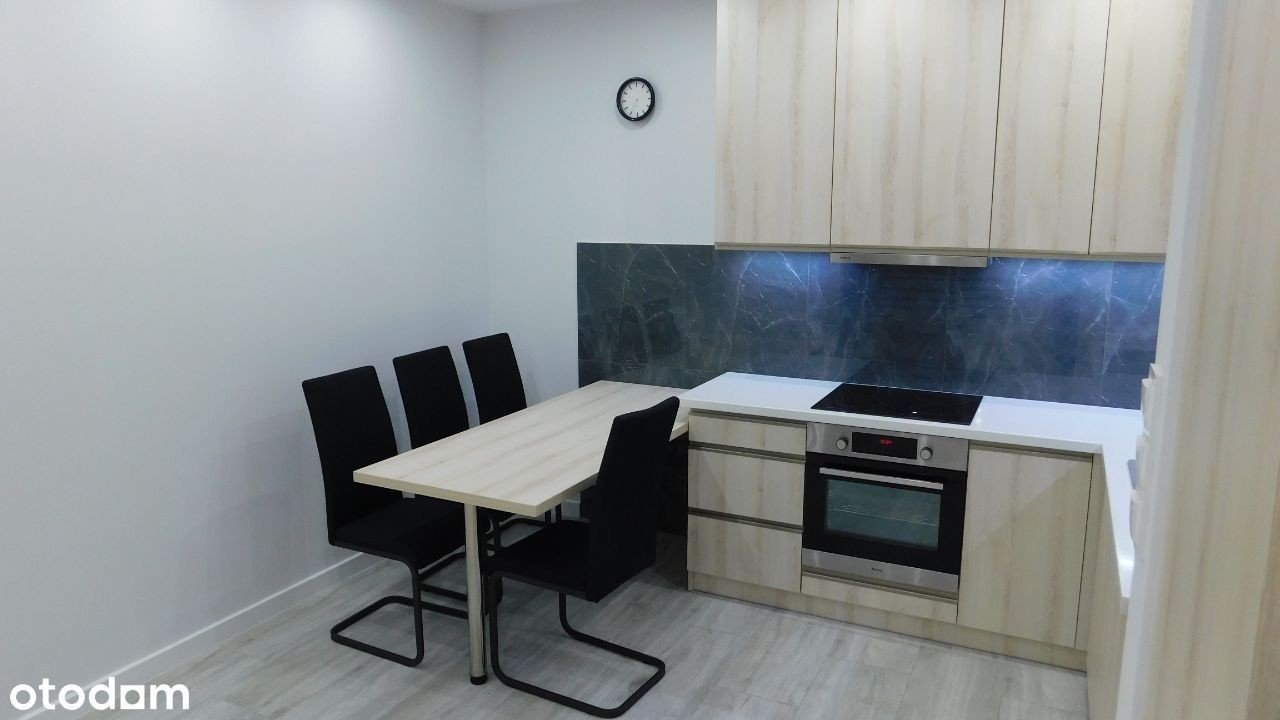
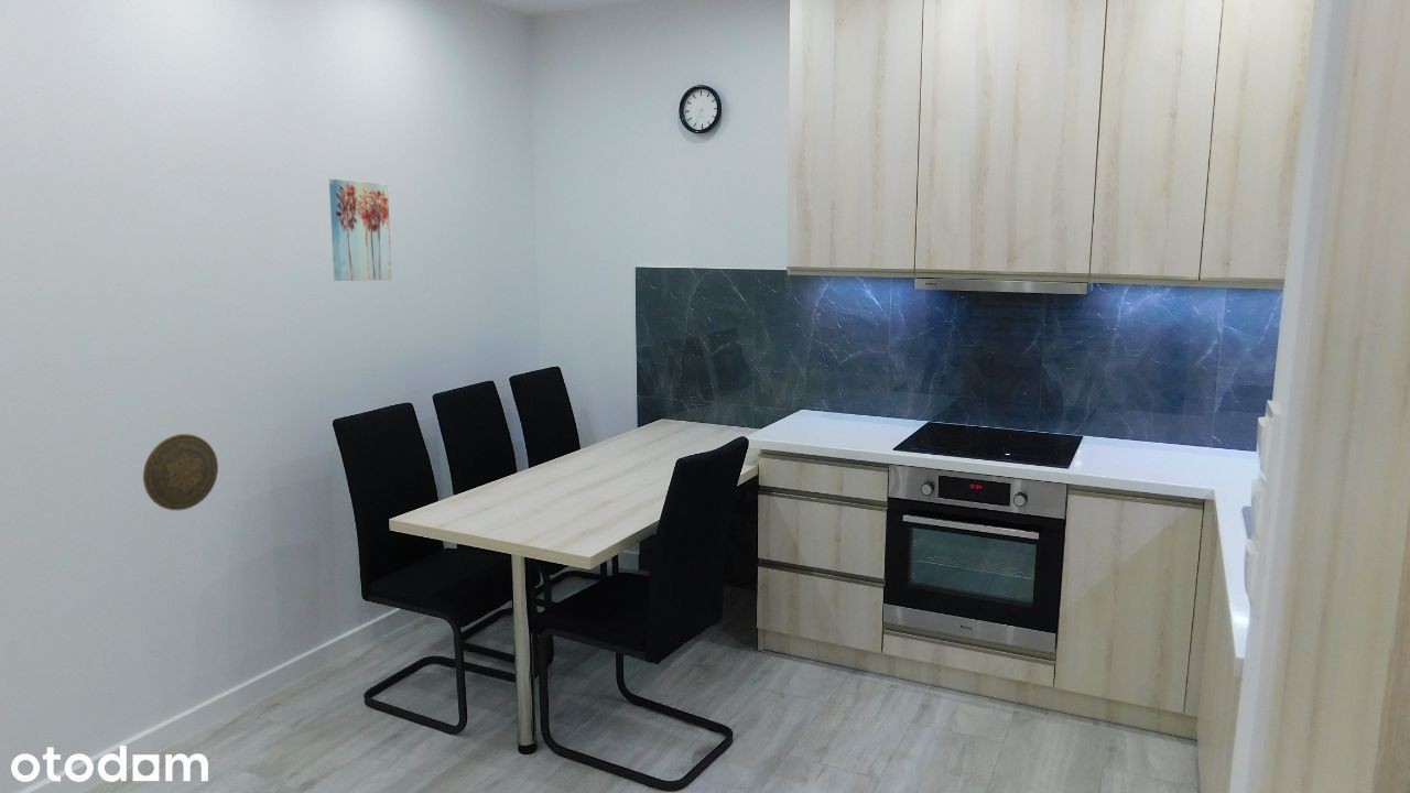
+ wall art (361, 230)
+ decorative plate (183, 472)
